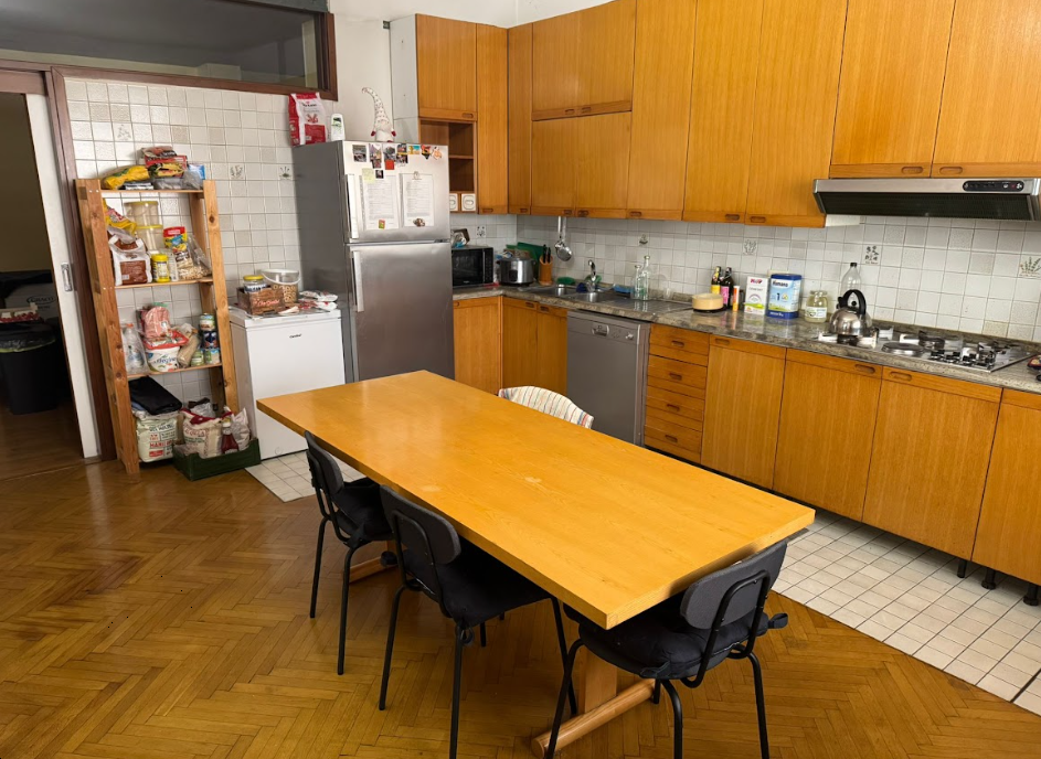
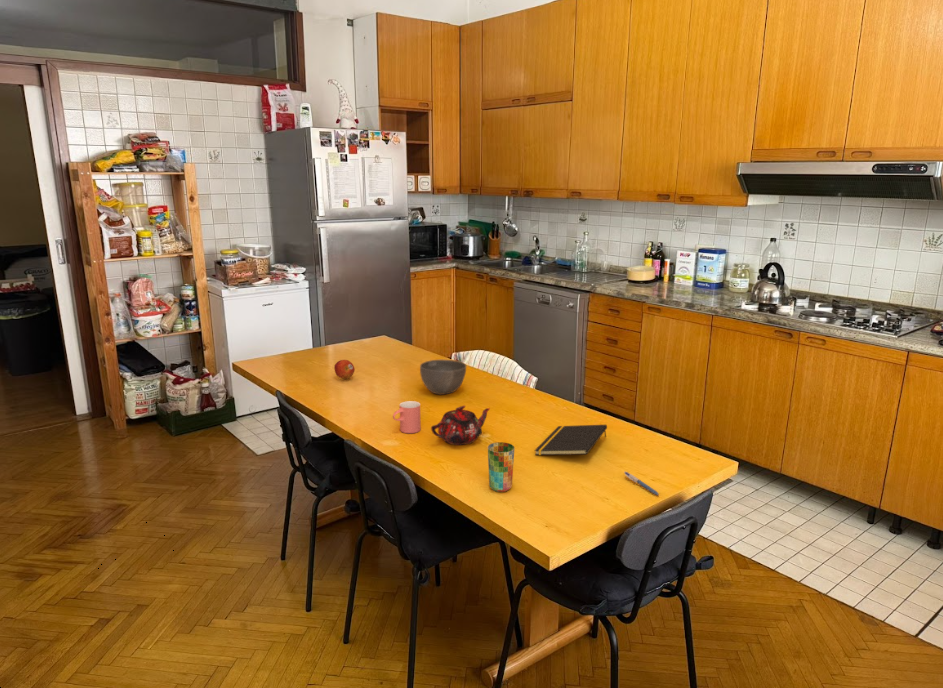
+ cup (500, 467)
+ teapot (461, 422)
+ notepad (571, 439)
+ fruit (345, 369)
+ cup (406, 418)
+ bowl (443, 378)
+ pen (640, 483)
